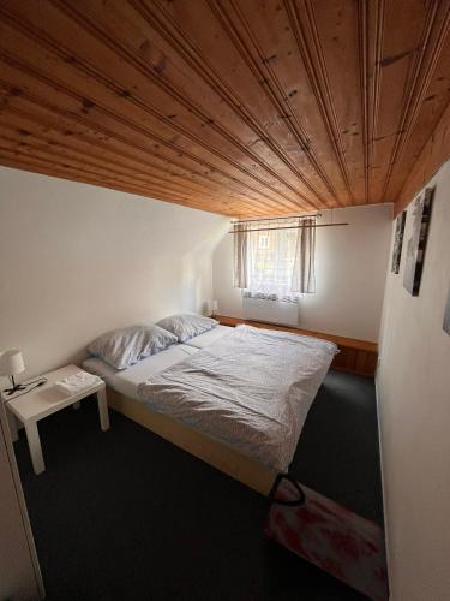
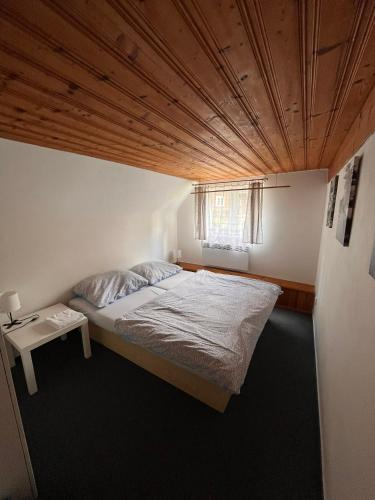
- bag (322, 525)
